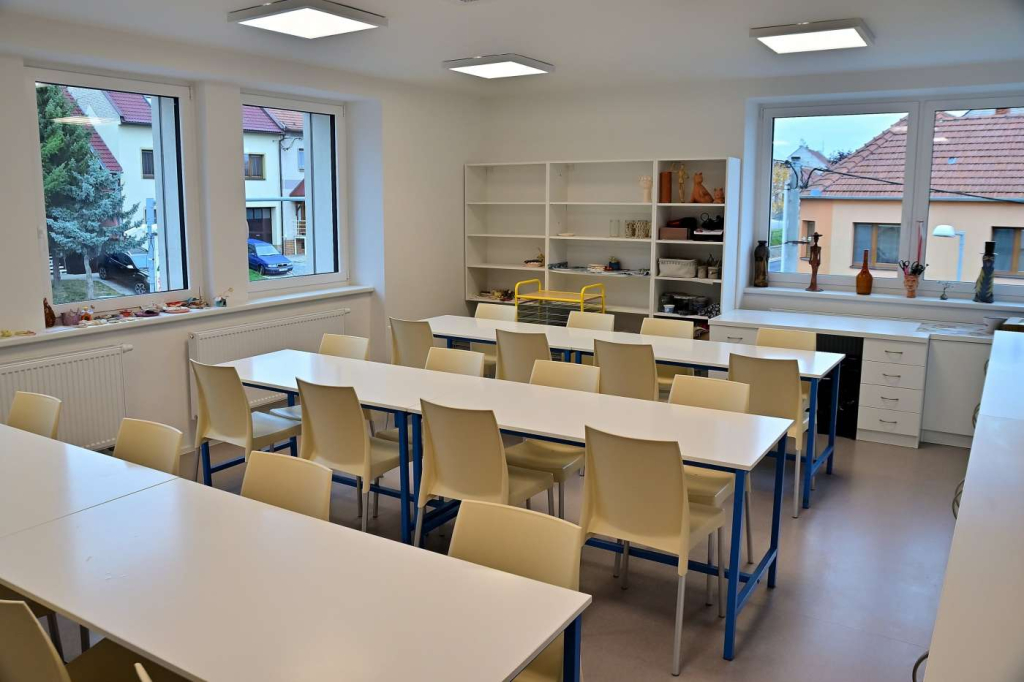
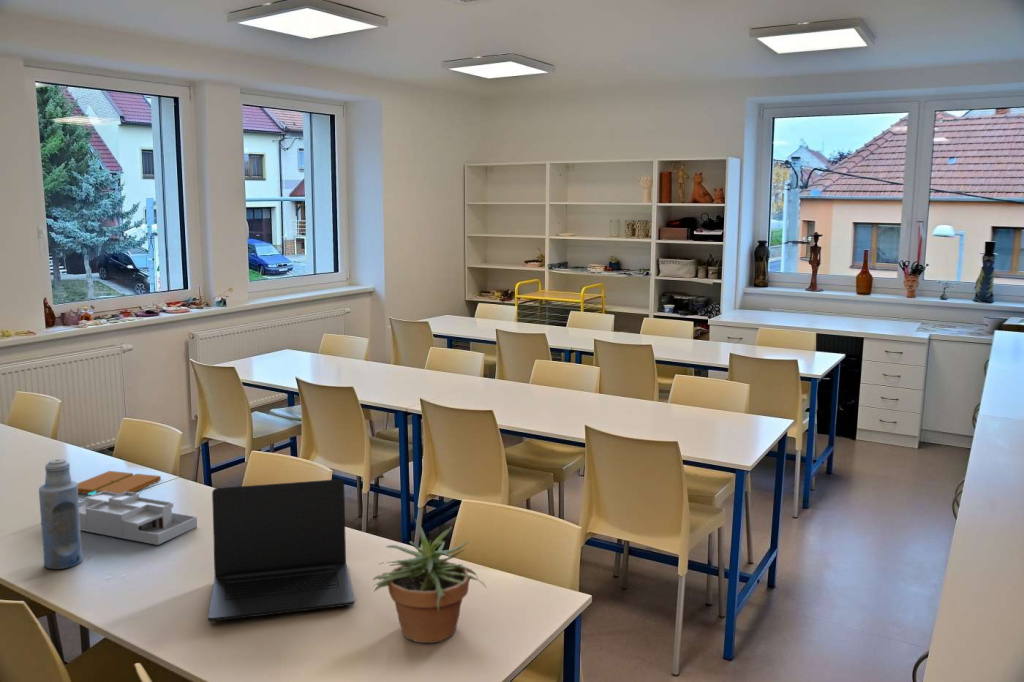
+ desk organizer (121, 512)
+ book (115, 483)
+ potted plant (432, 579)
+ bottle (60, 512)
+ laptop (281, 545)
